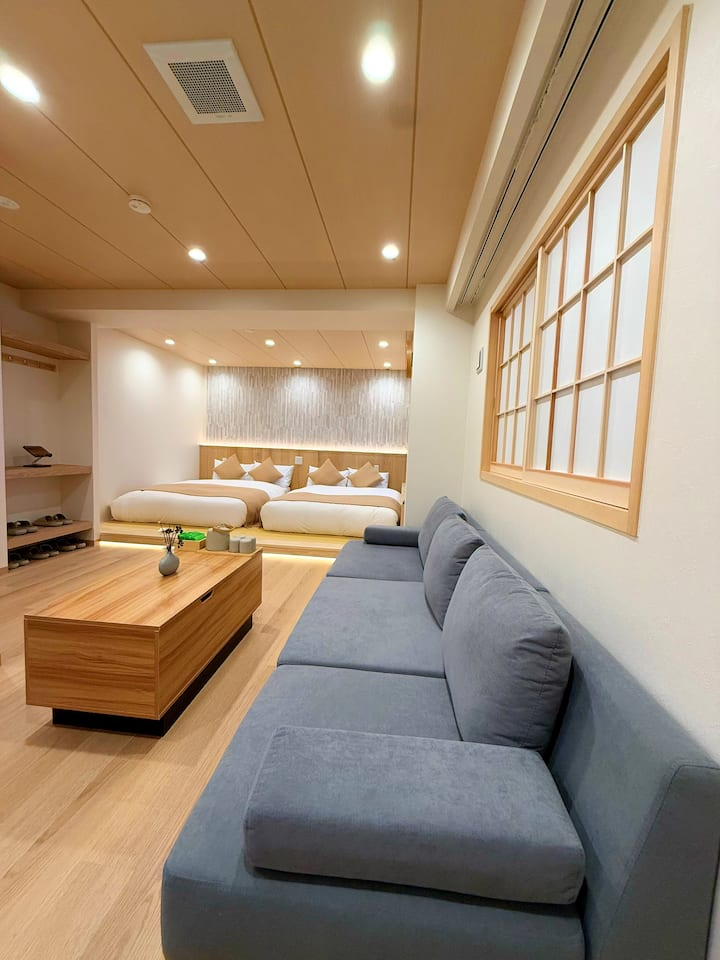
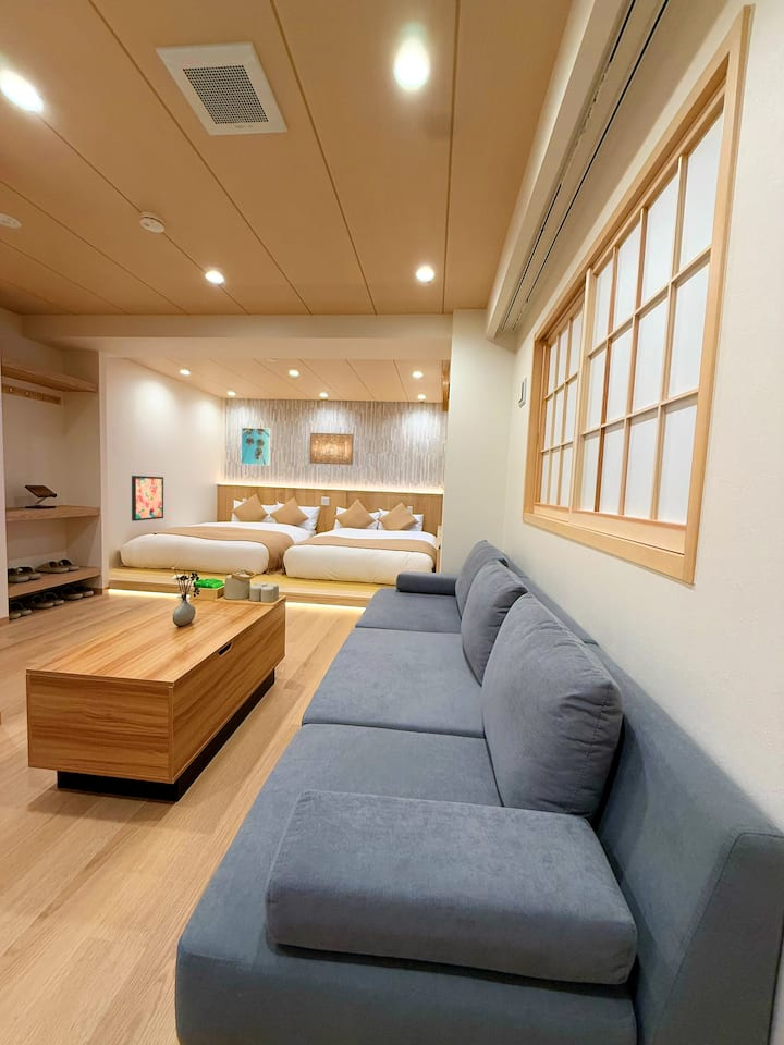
+ wall art (148, 497)
+ wall art (331, 448)
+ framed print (255, 446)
